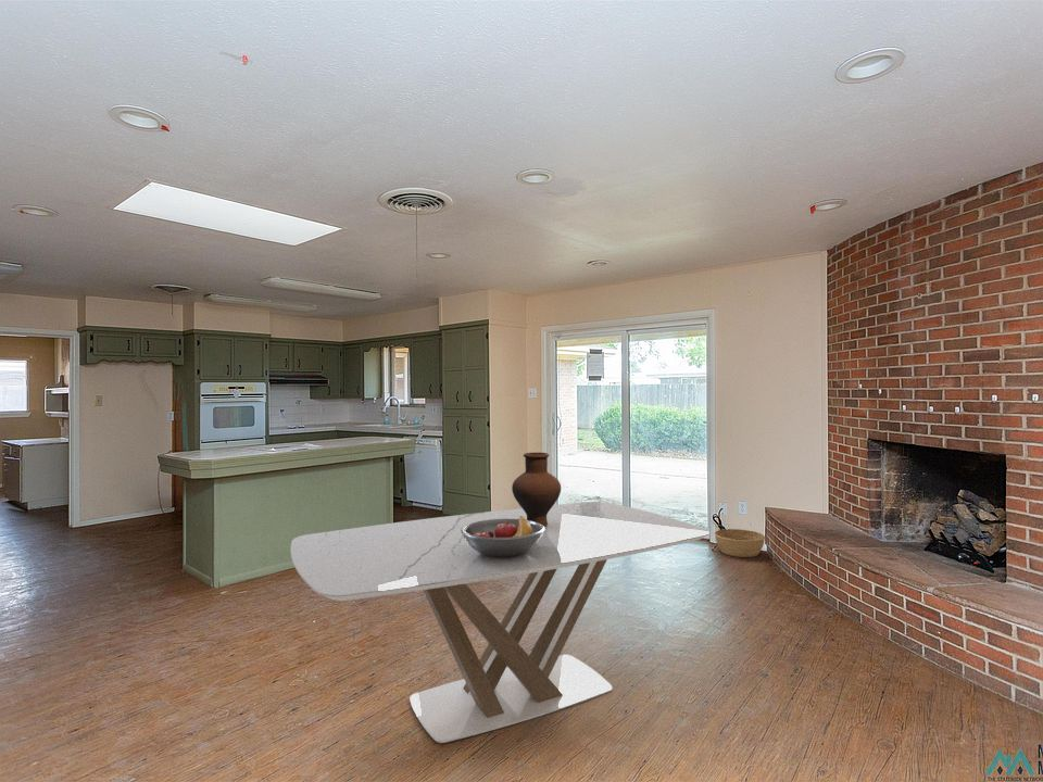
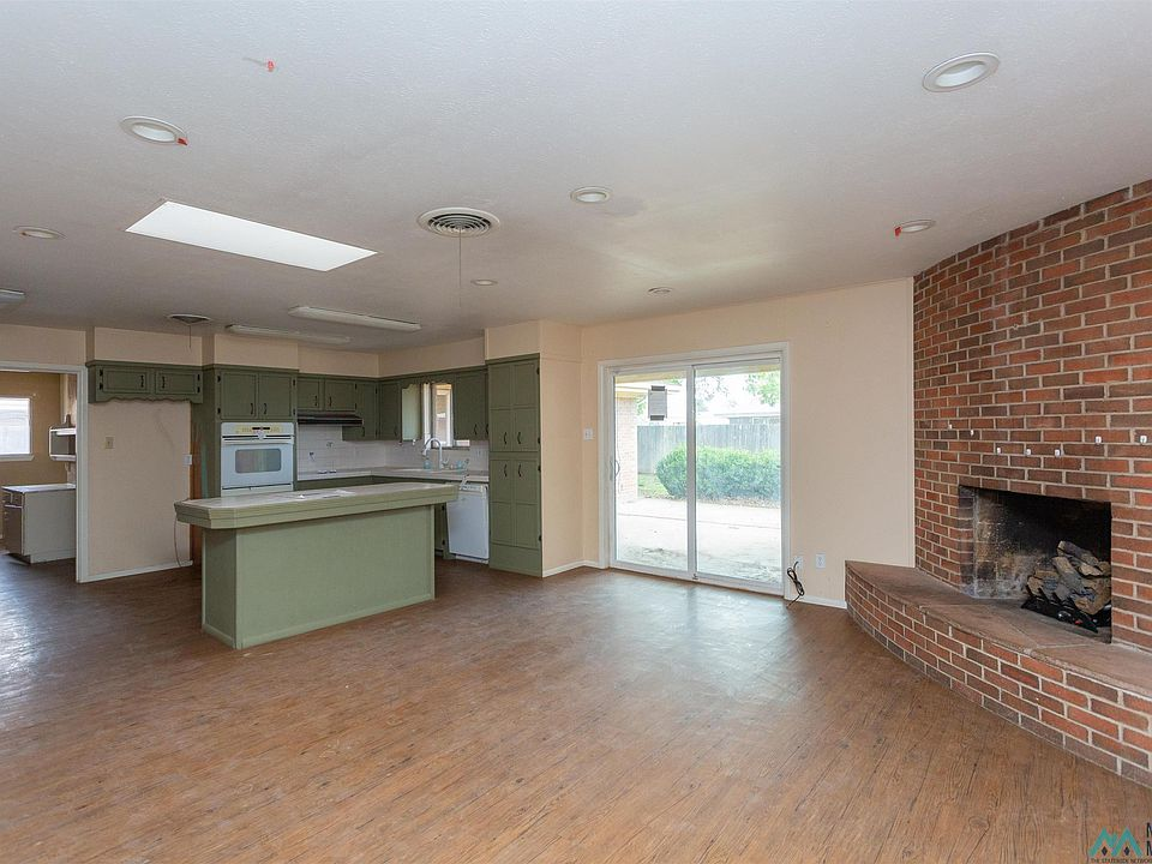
- basket (739, 543)
- fruit bowl (503, 535)
- dining table (505, 615)
- vase (536, 489)
